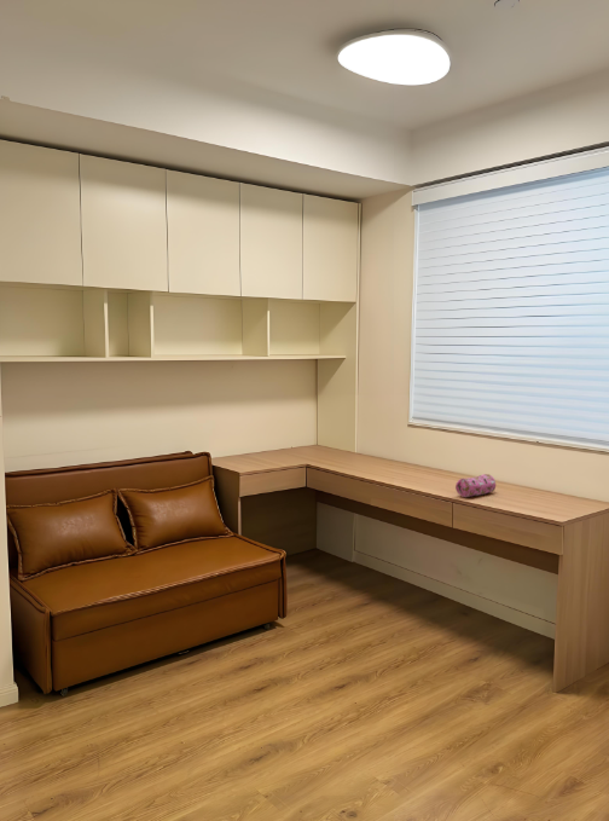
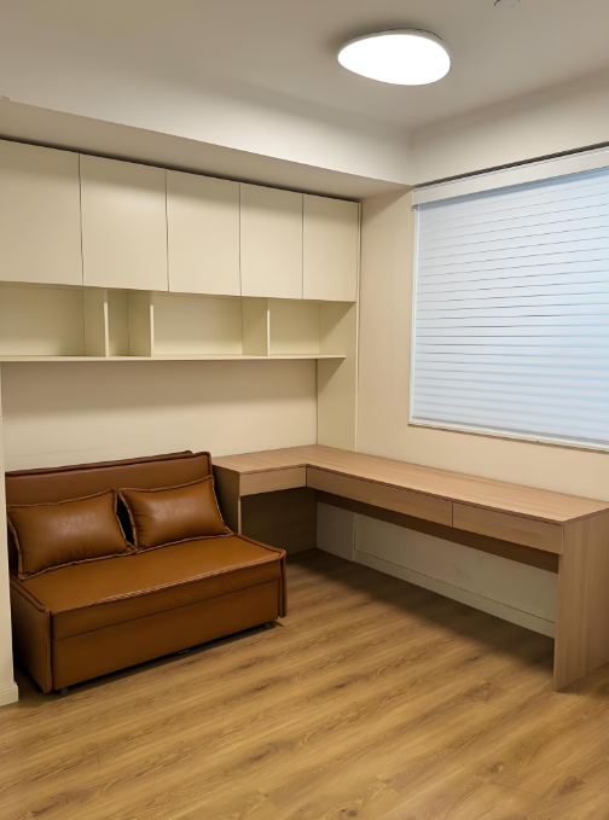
- pencil case (475, 485)
